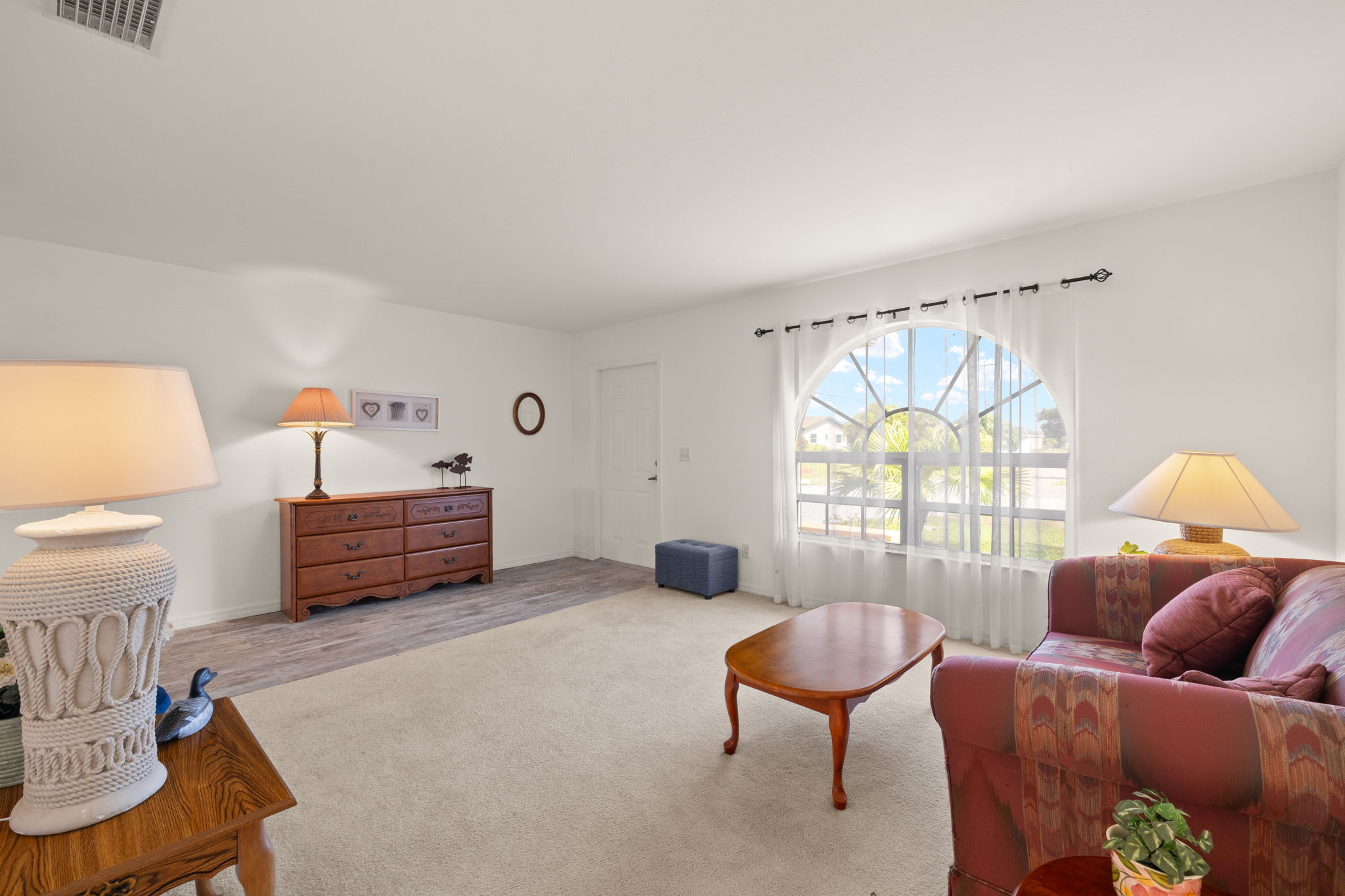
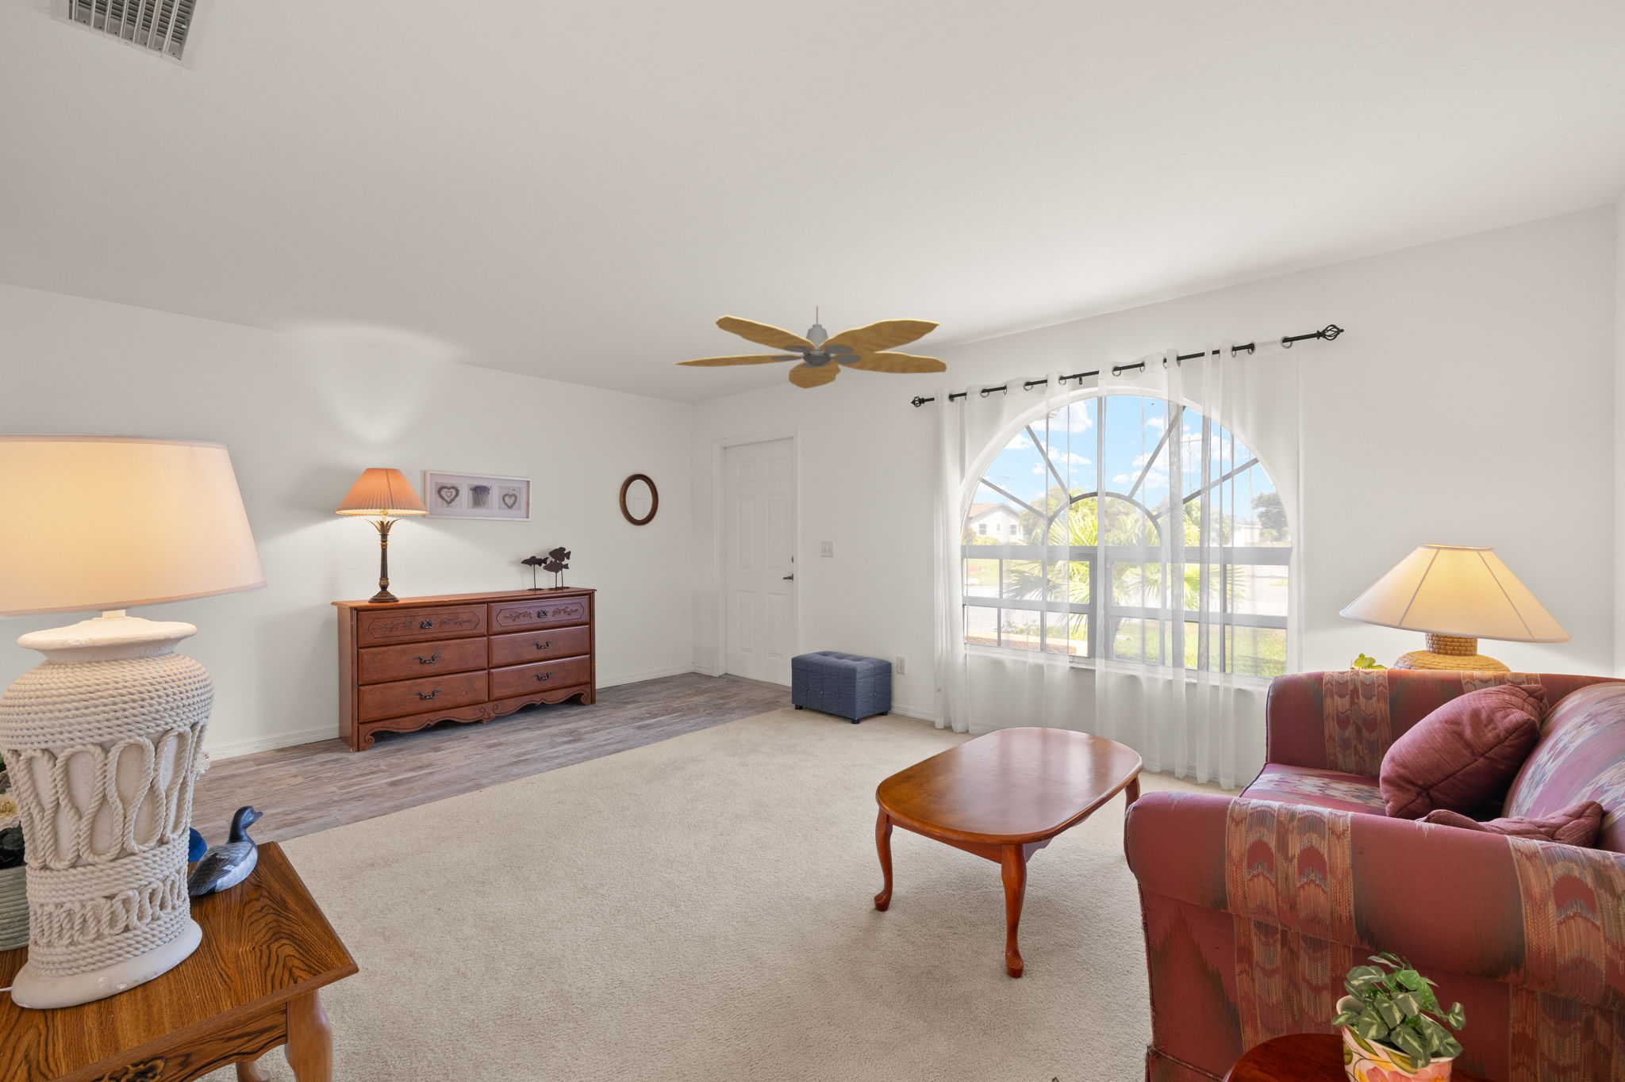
+ ceiling fan (812, 338)
